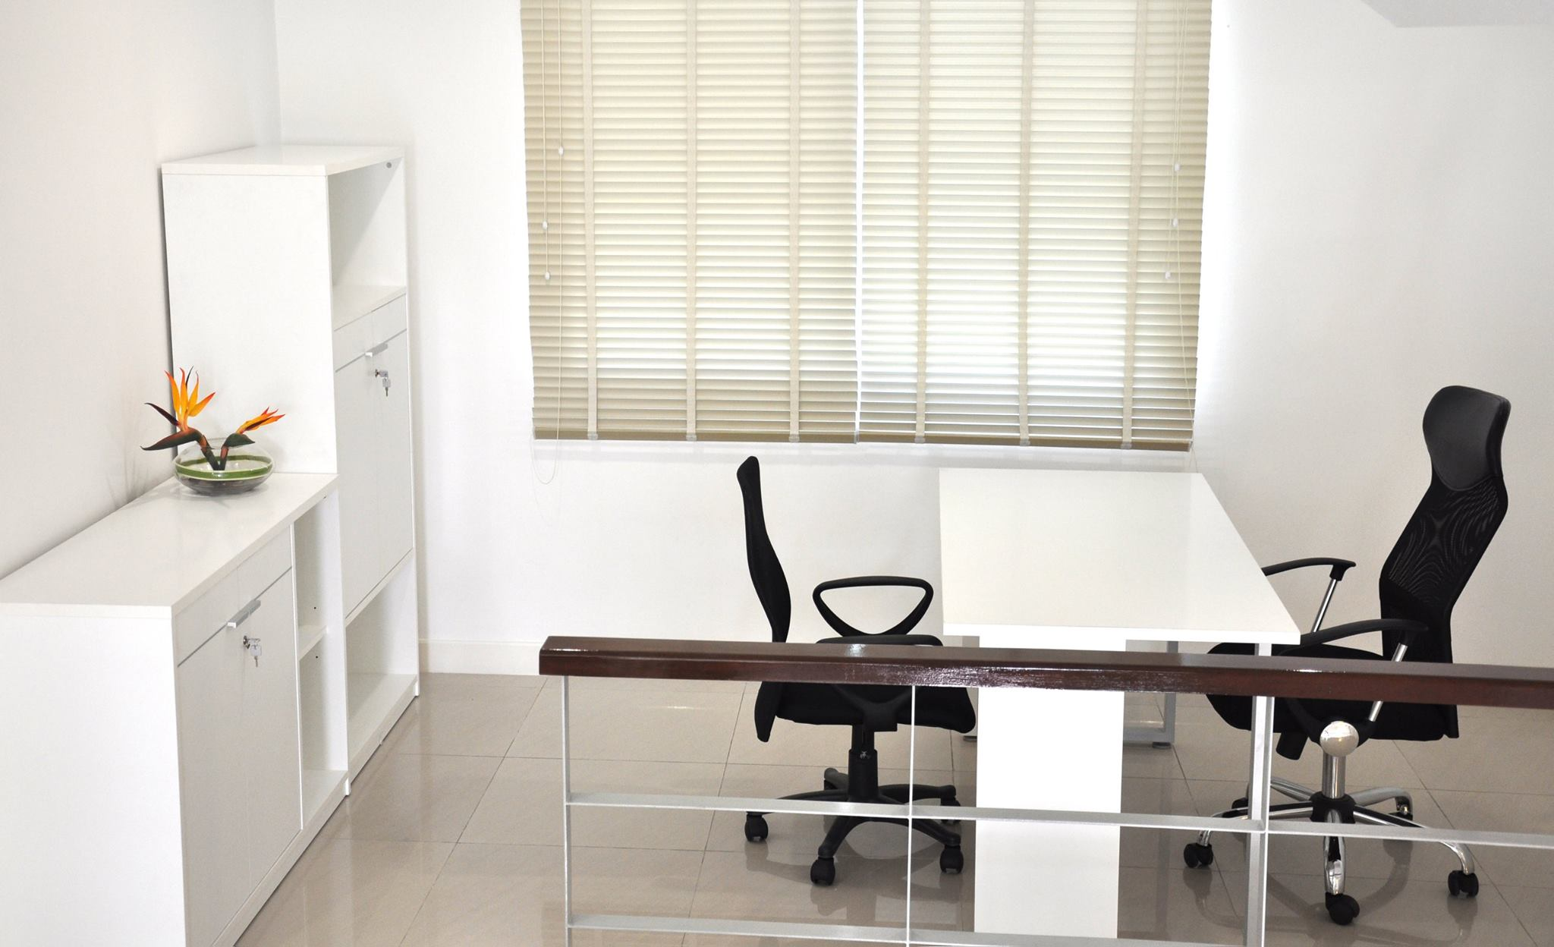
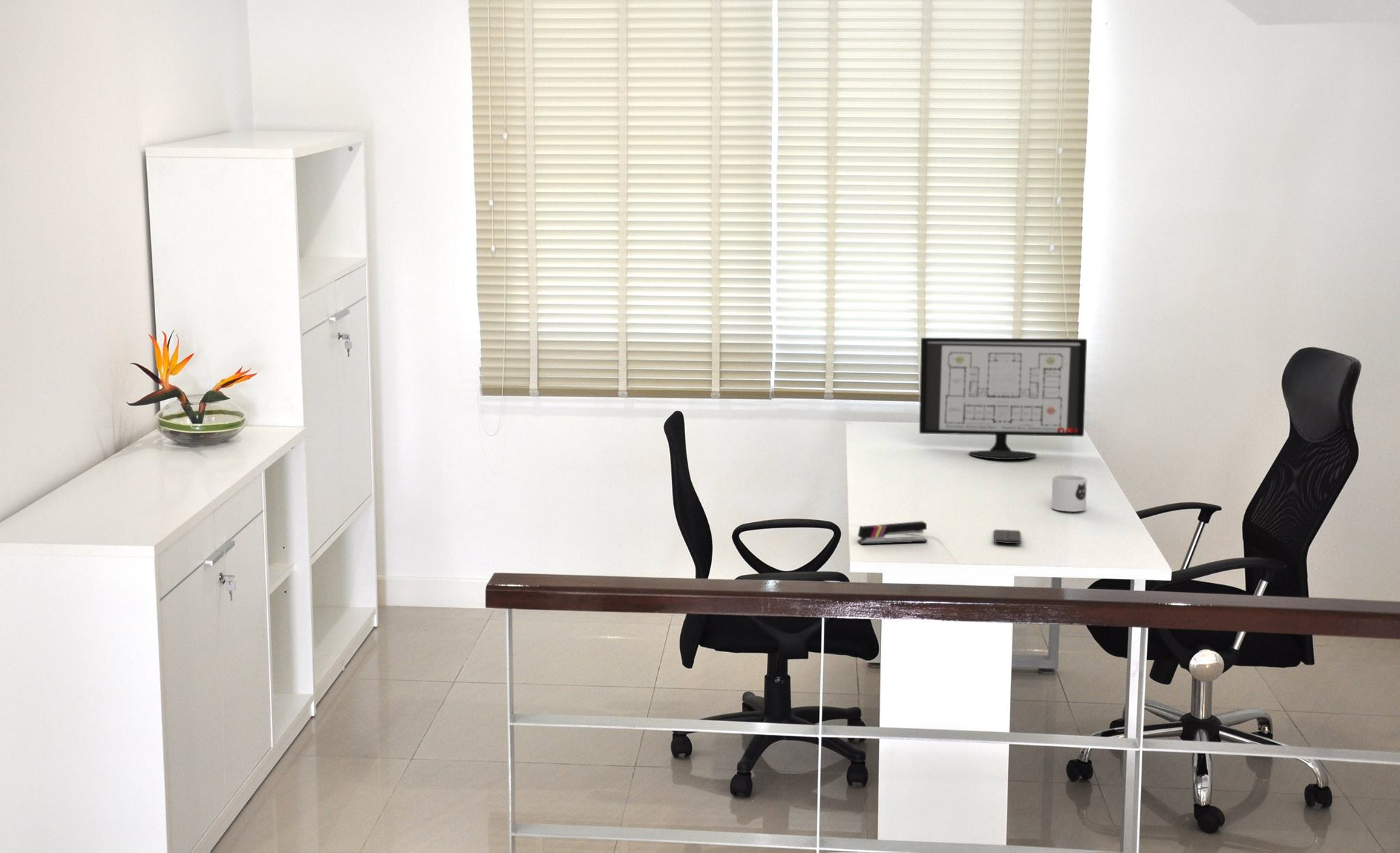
+ stapler (892, 532)
+ smartphone (1007, 537)
+ computer monitor (1003, 398)
+ mug (1068, 492)
